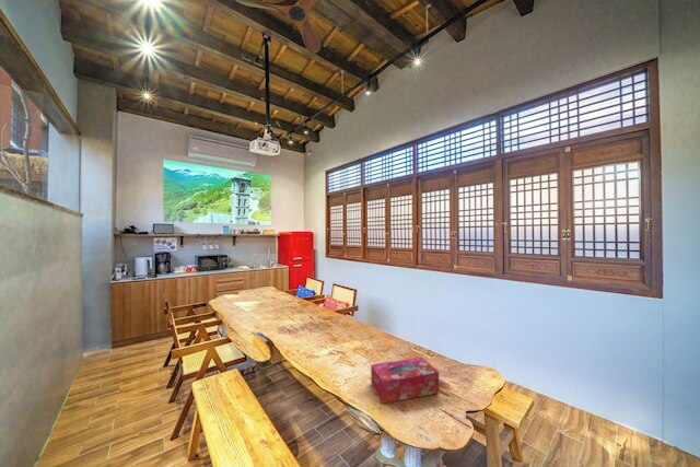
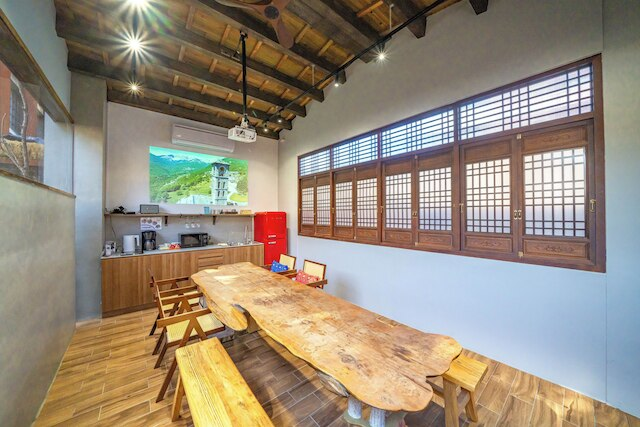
- tissue box (404, 377)
